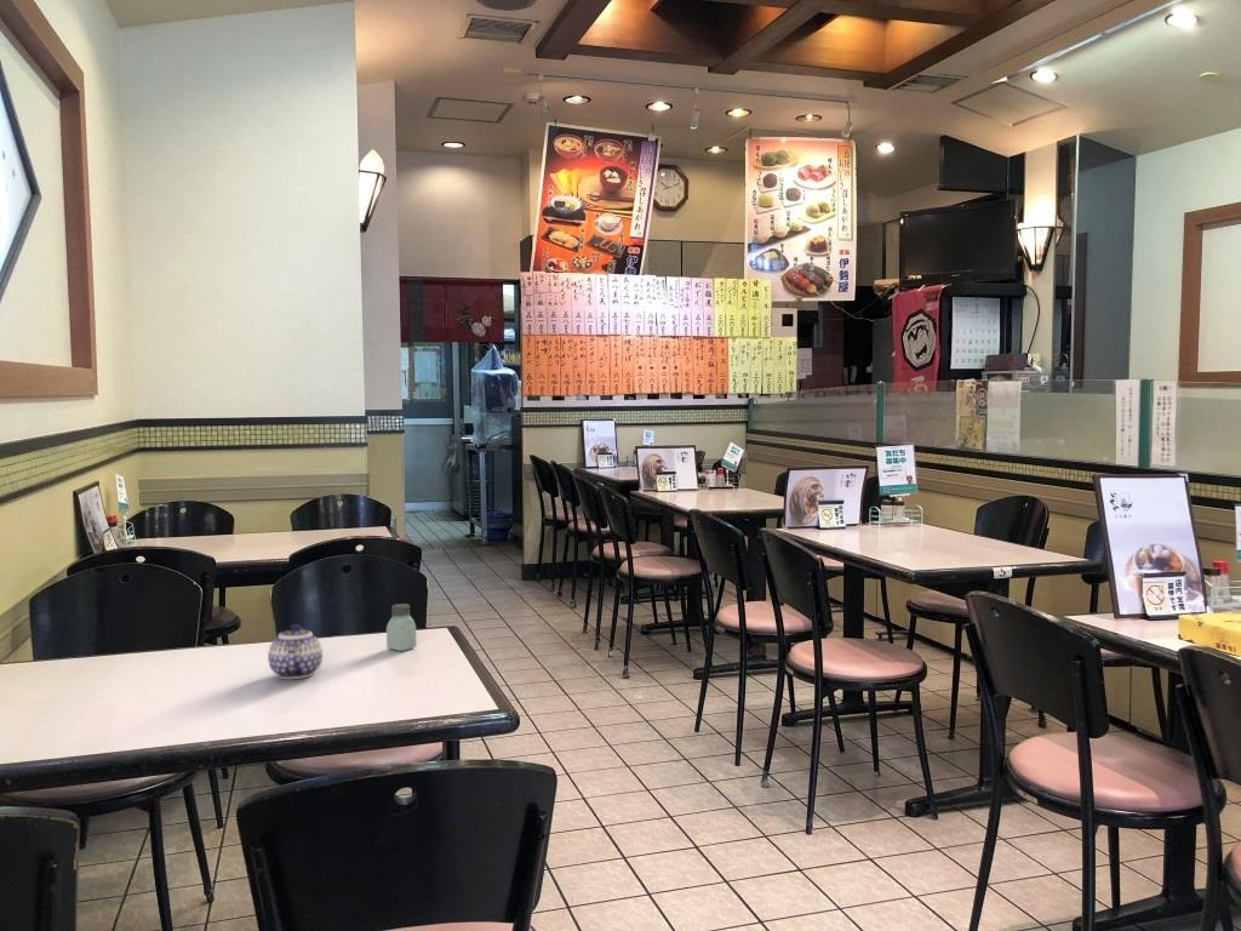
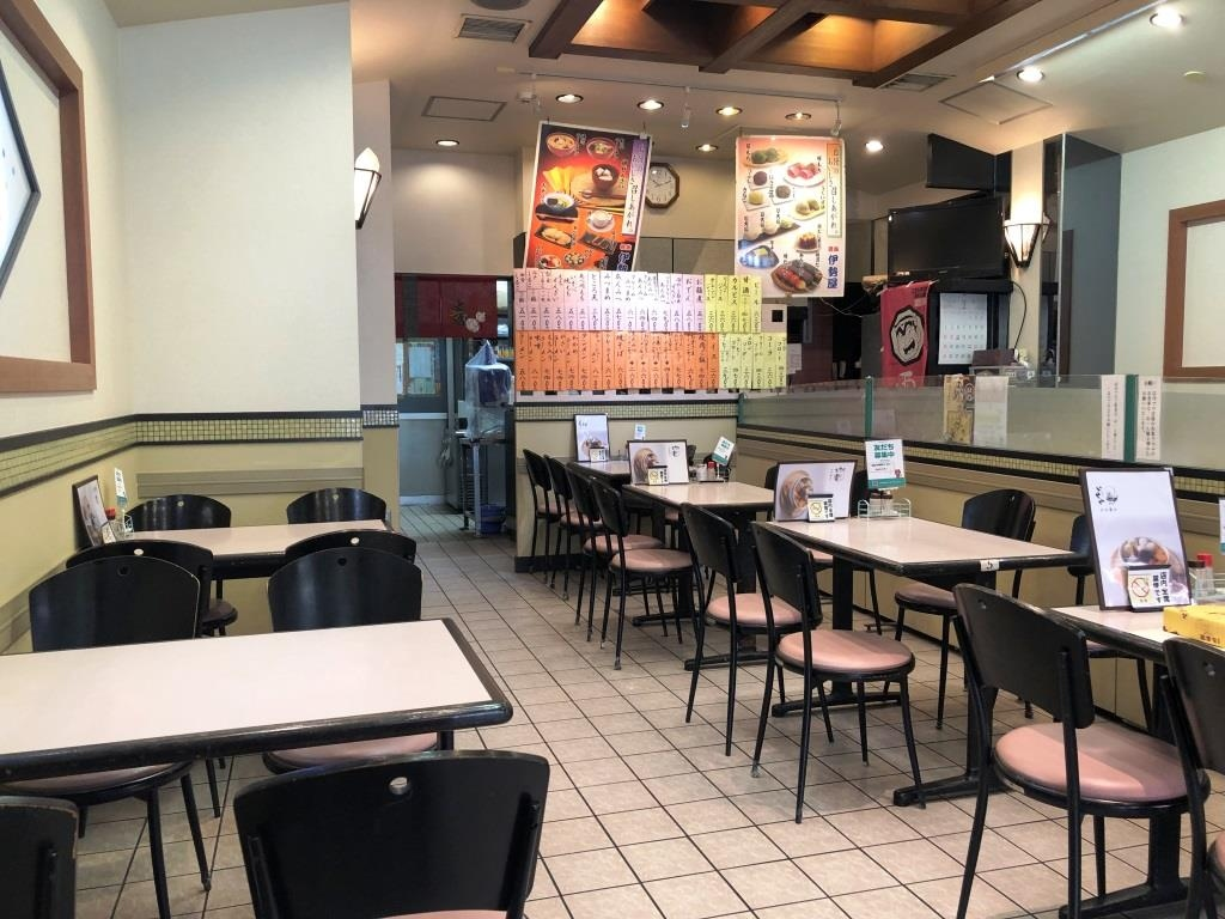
- saltshaker (401, 627)
- teapot (294, 650)
